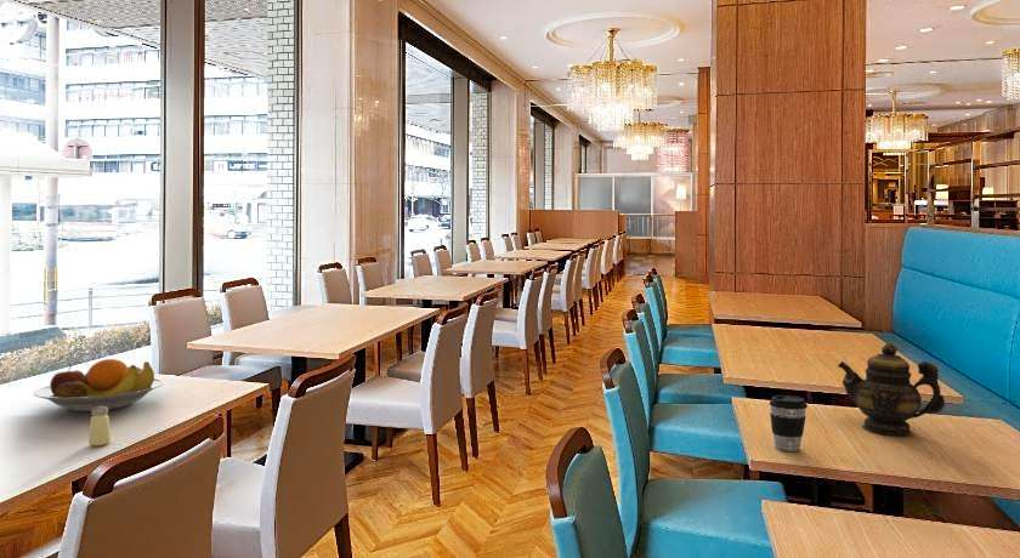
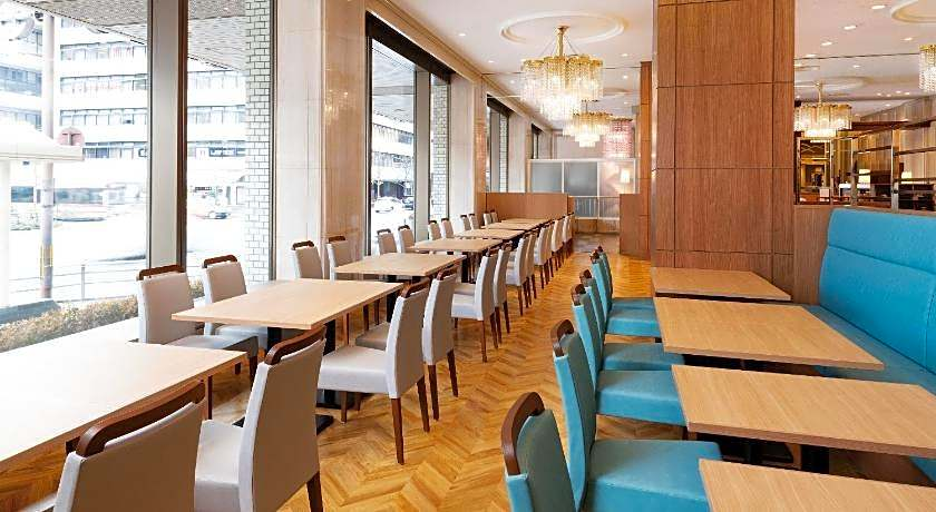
- saltshaker (100, 425)
- fruit bowl (101, 381)
- teapot (889, 386)
- coffee cup (787, 422)
